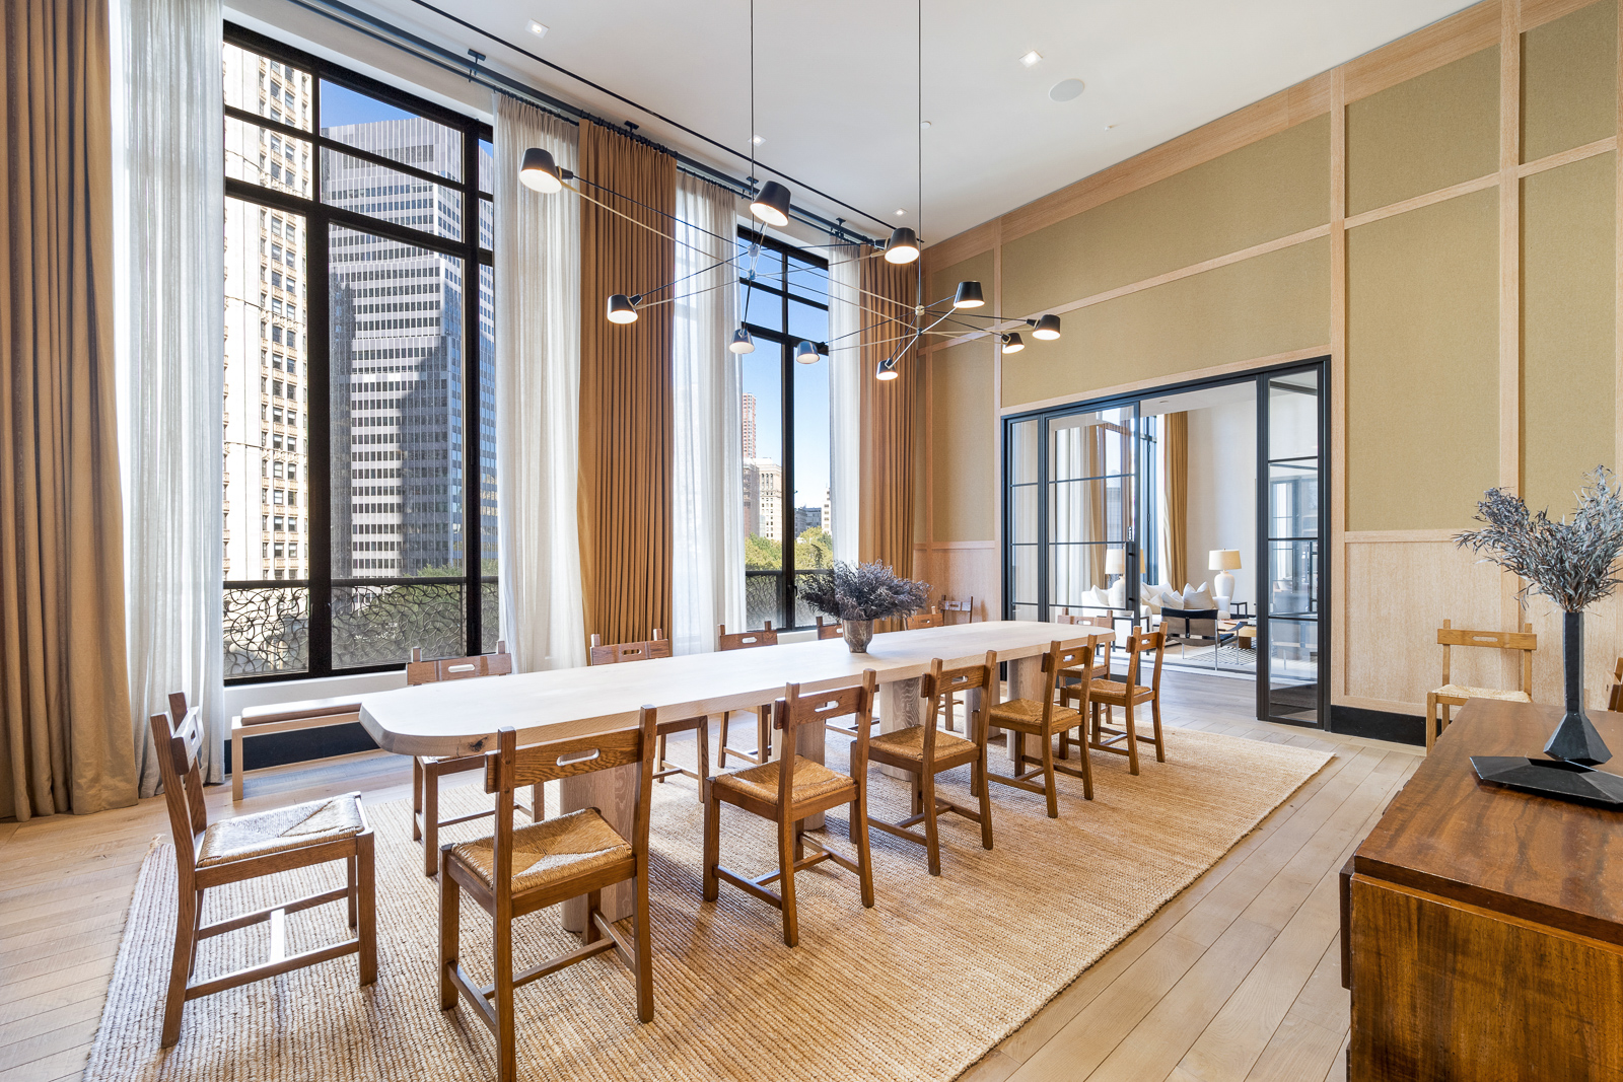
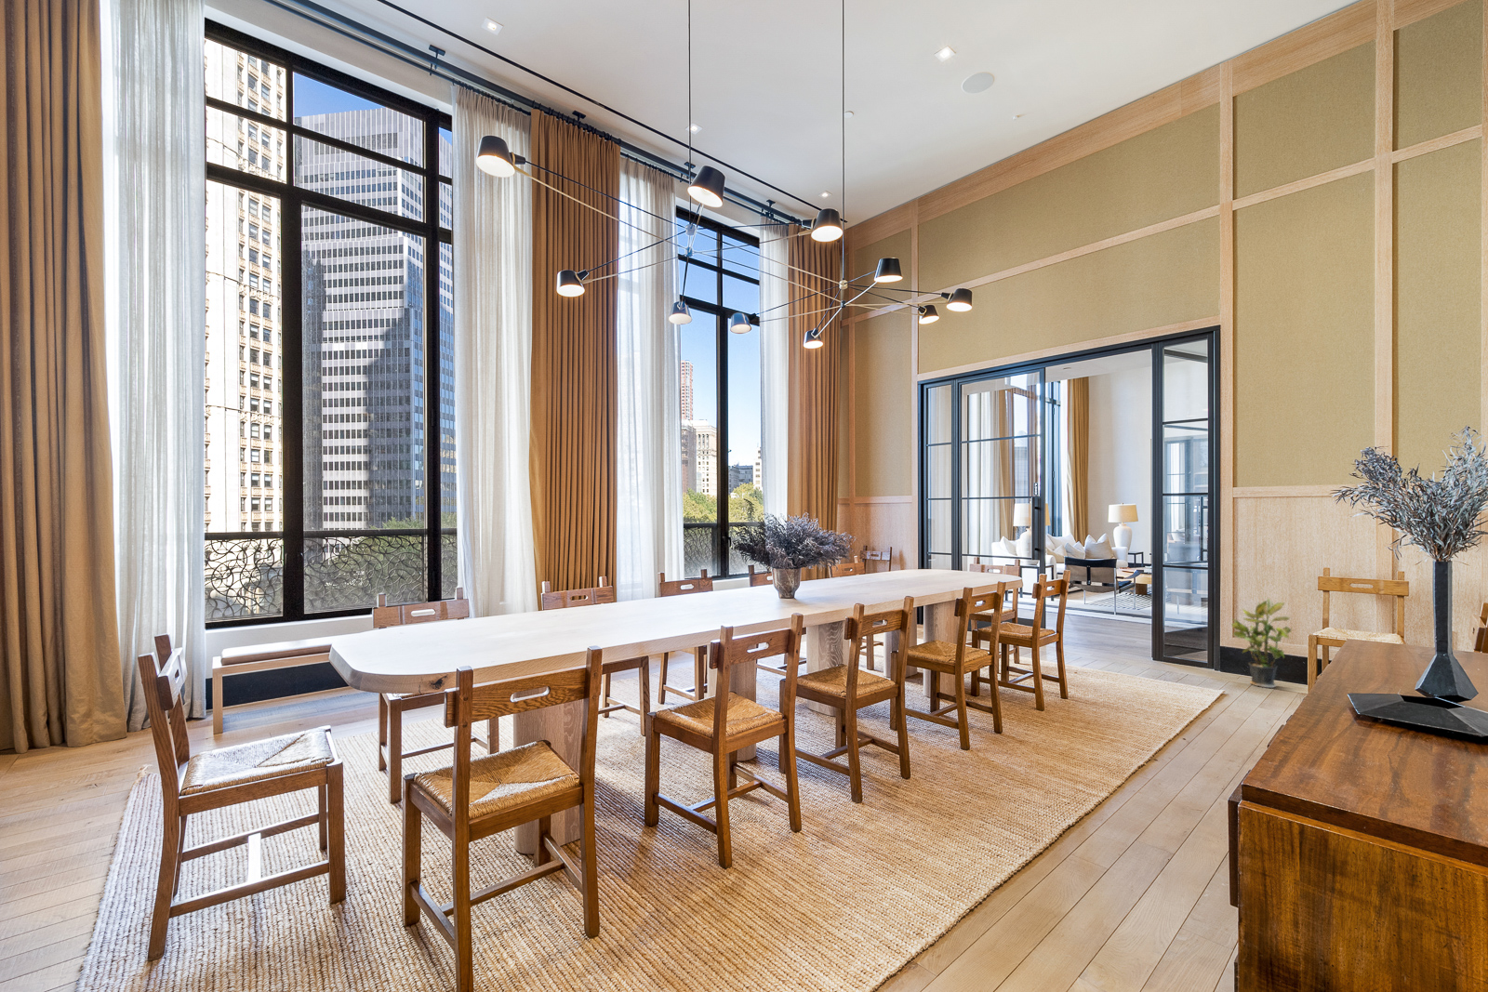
+ potted plant (1261, 641)
